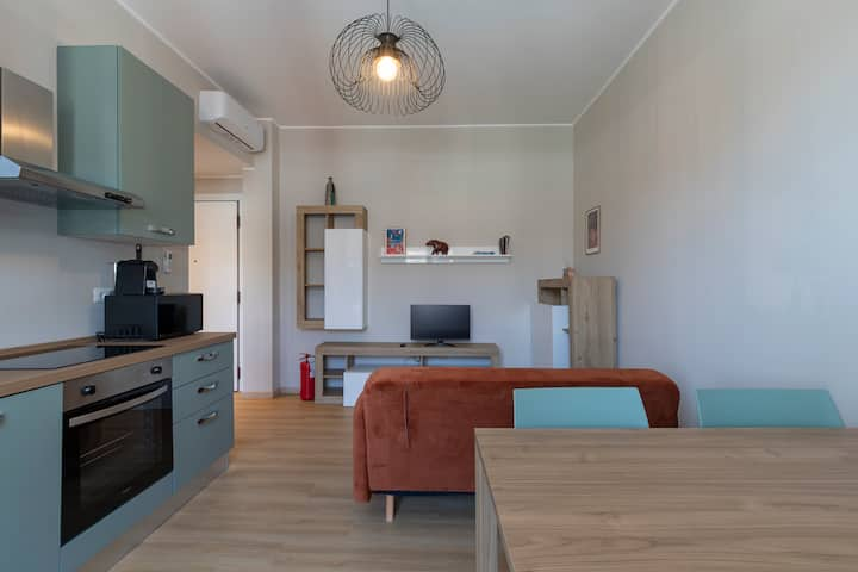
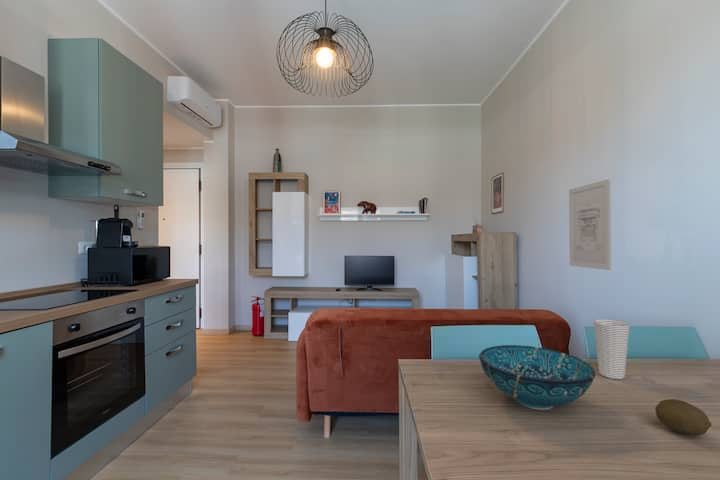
+ wall art (588, 226)
+ cup (611, 348)
+ decorative bowl (533, 380)
+ fruit (681, 416)
